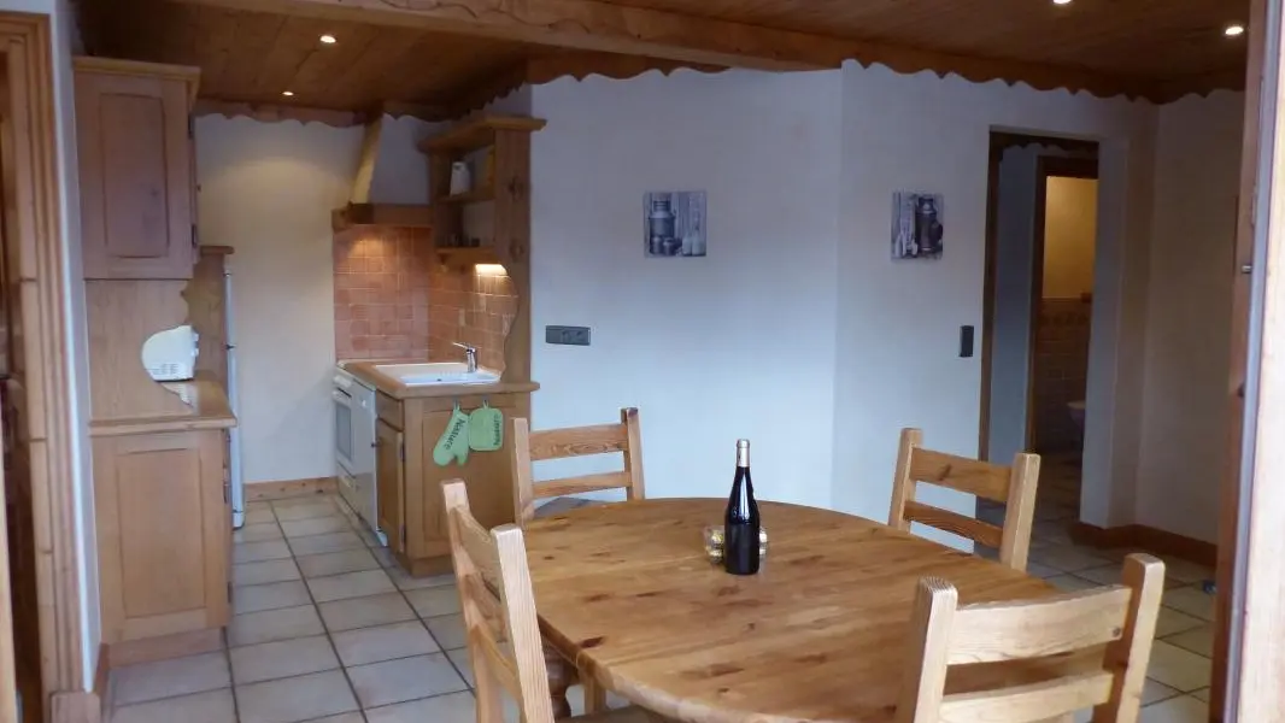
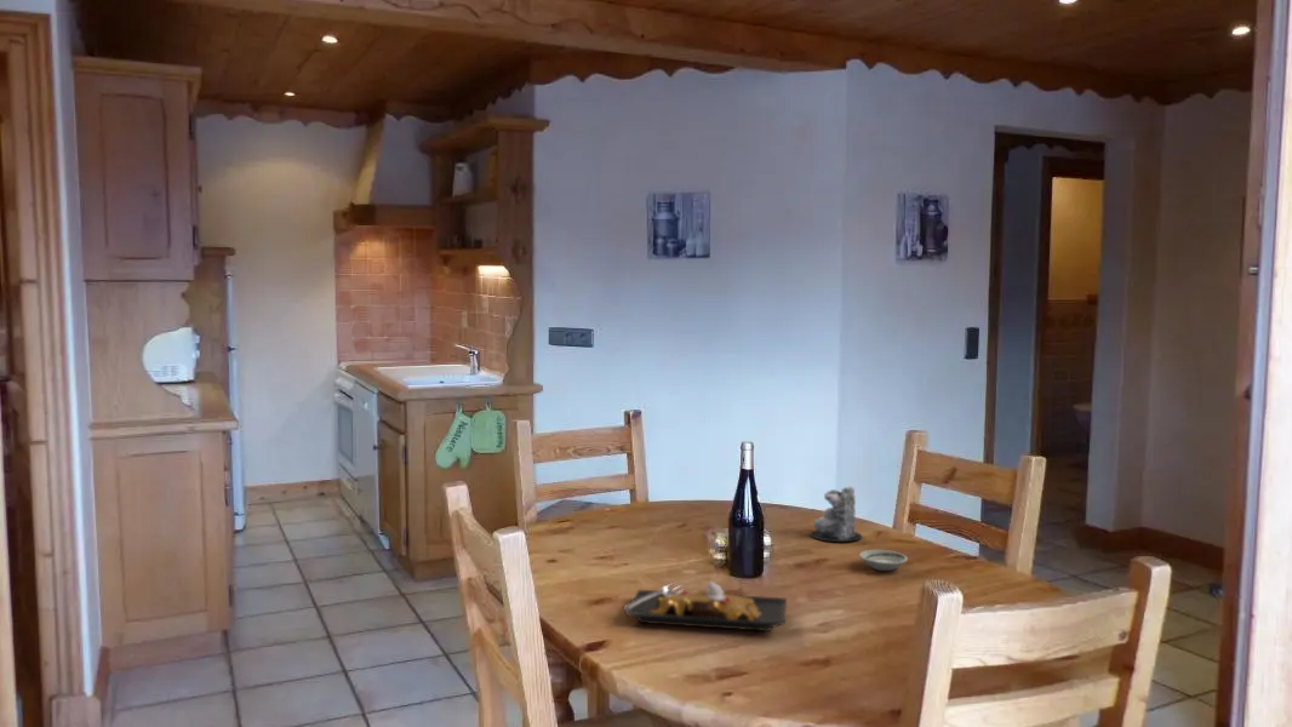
+ saucer (882, 561)
+ plate (705, 596)
+ candle (835, 510)
